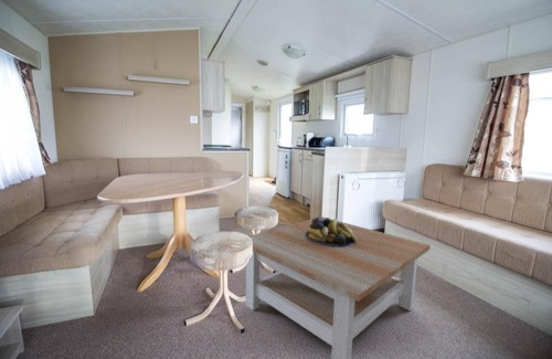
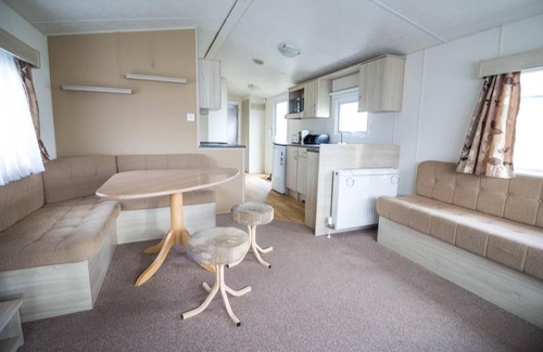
- coffee table (330, 274)
- fruit bowl (330, 228)
